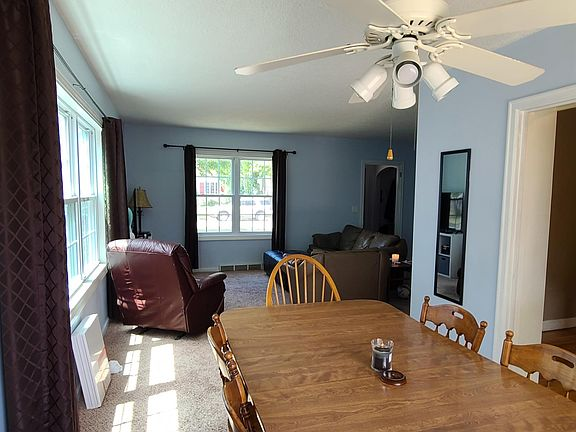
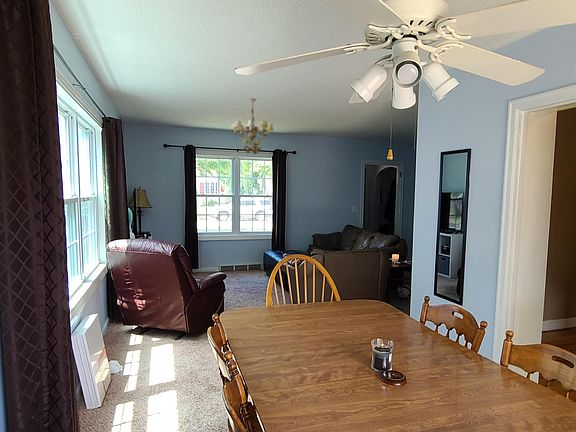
+ chandelier (252, 126)
